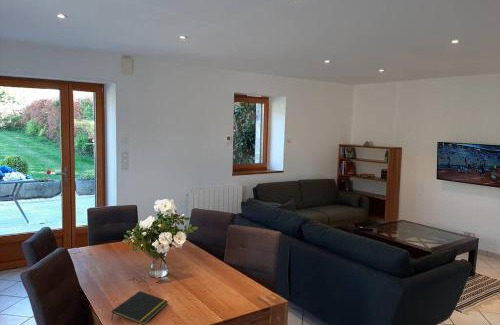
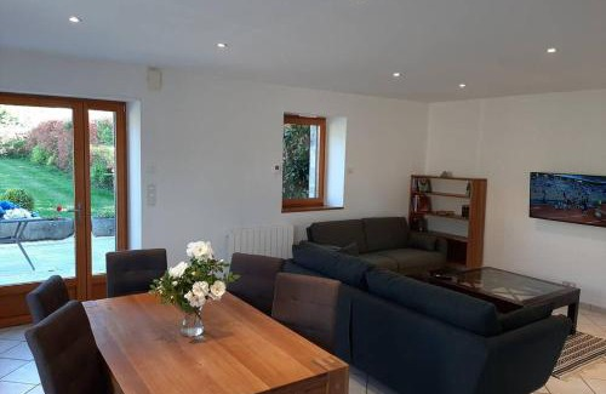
- notepad (141, 306)
